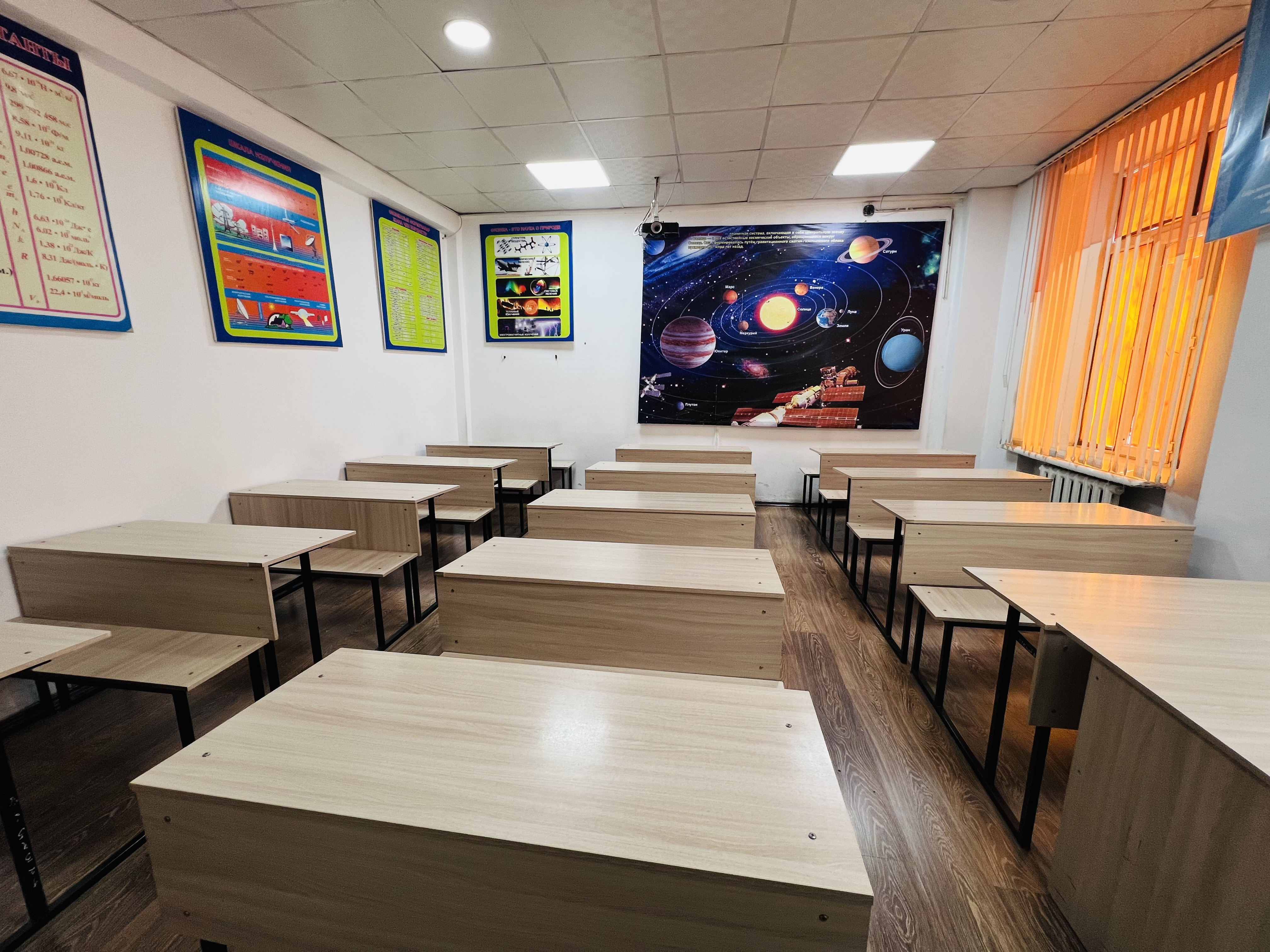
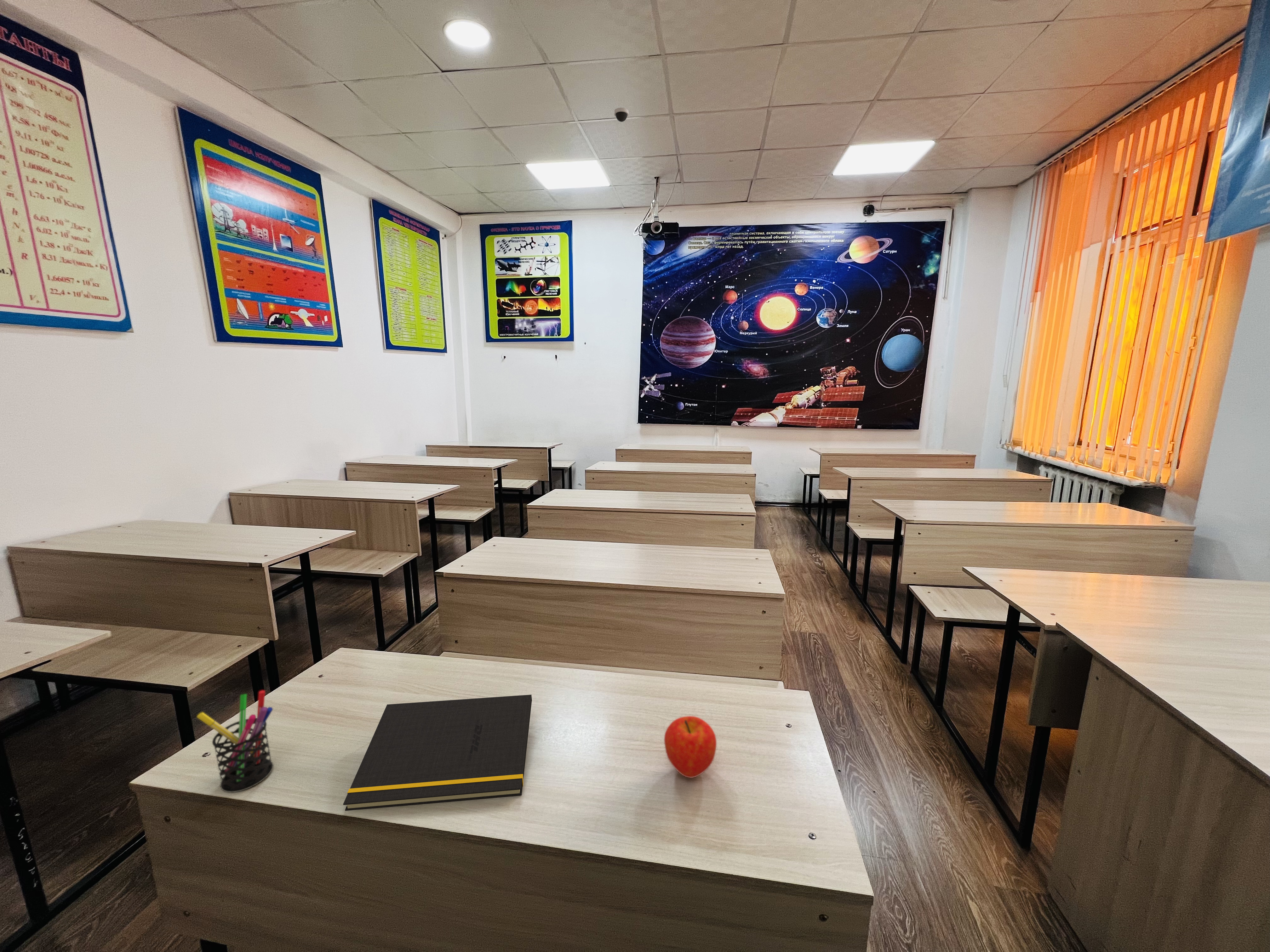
+ pen holder (245, 734)
+ dome security camera (621, 116)
+ fruit (690, 745)
+ notepad (449, 746)
